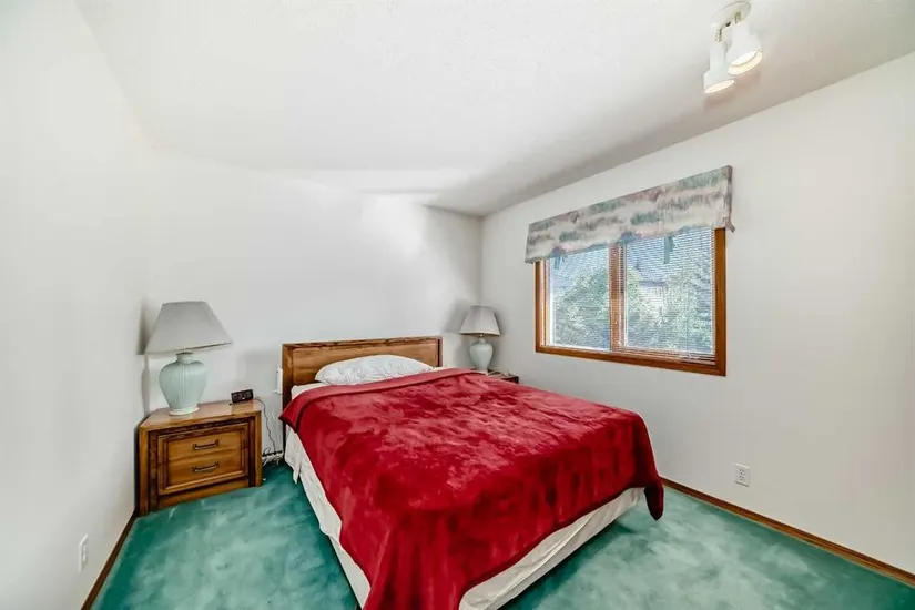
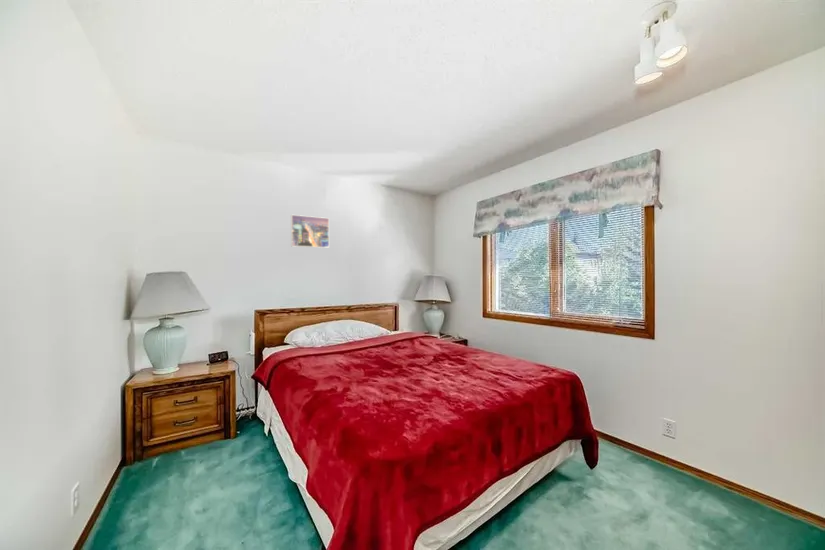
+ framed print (310, 231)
